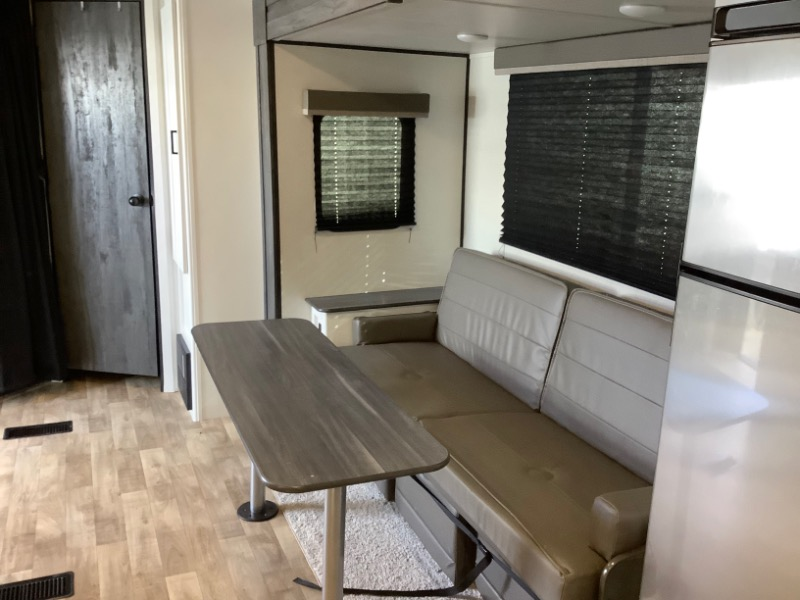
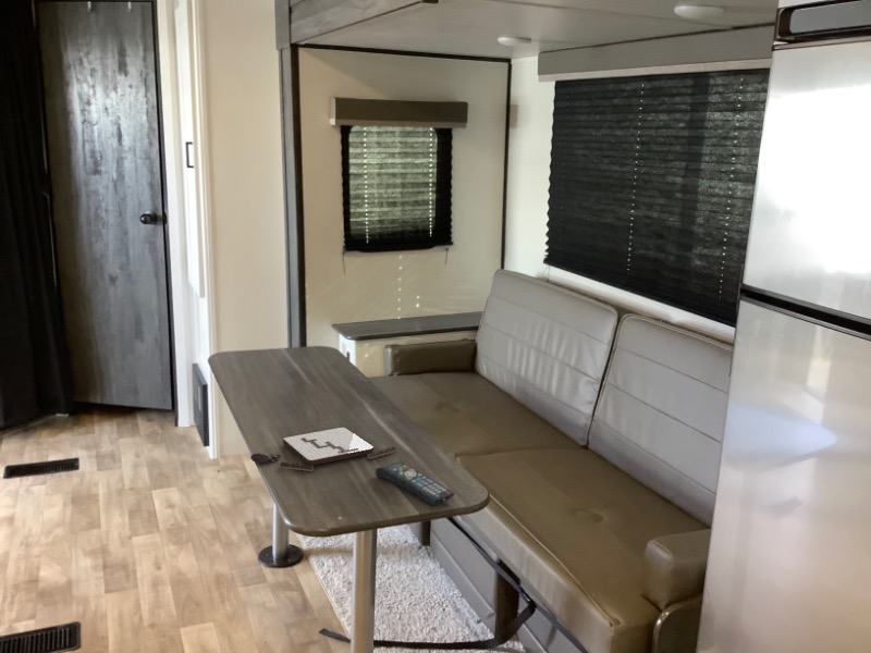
+ board game (318, 446)
+ remote control (413, 481)
